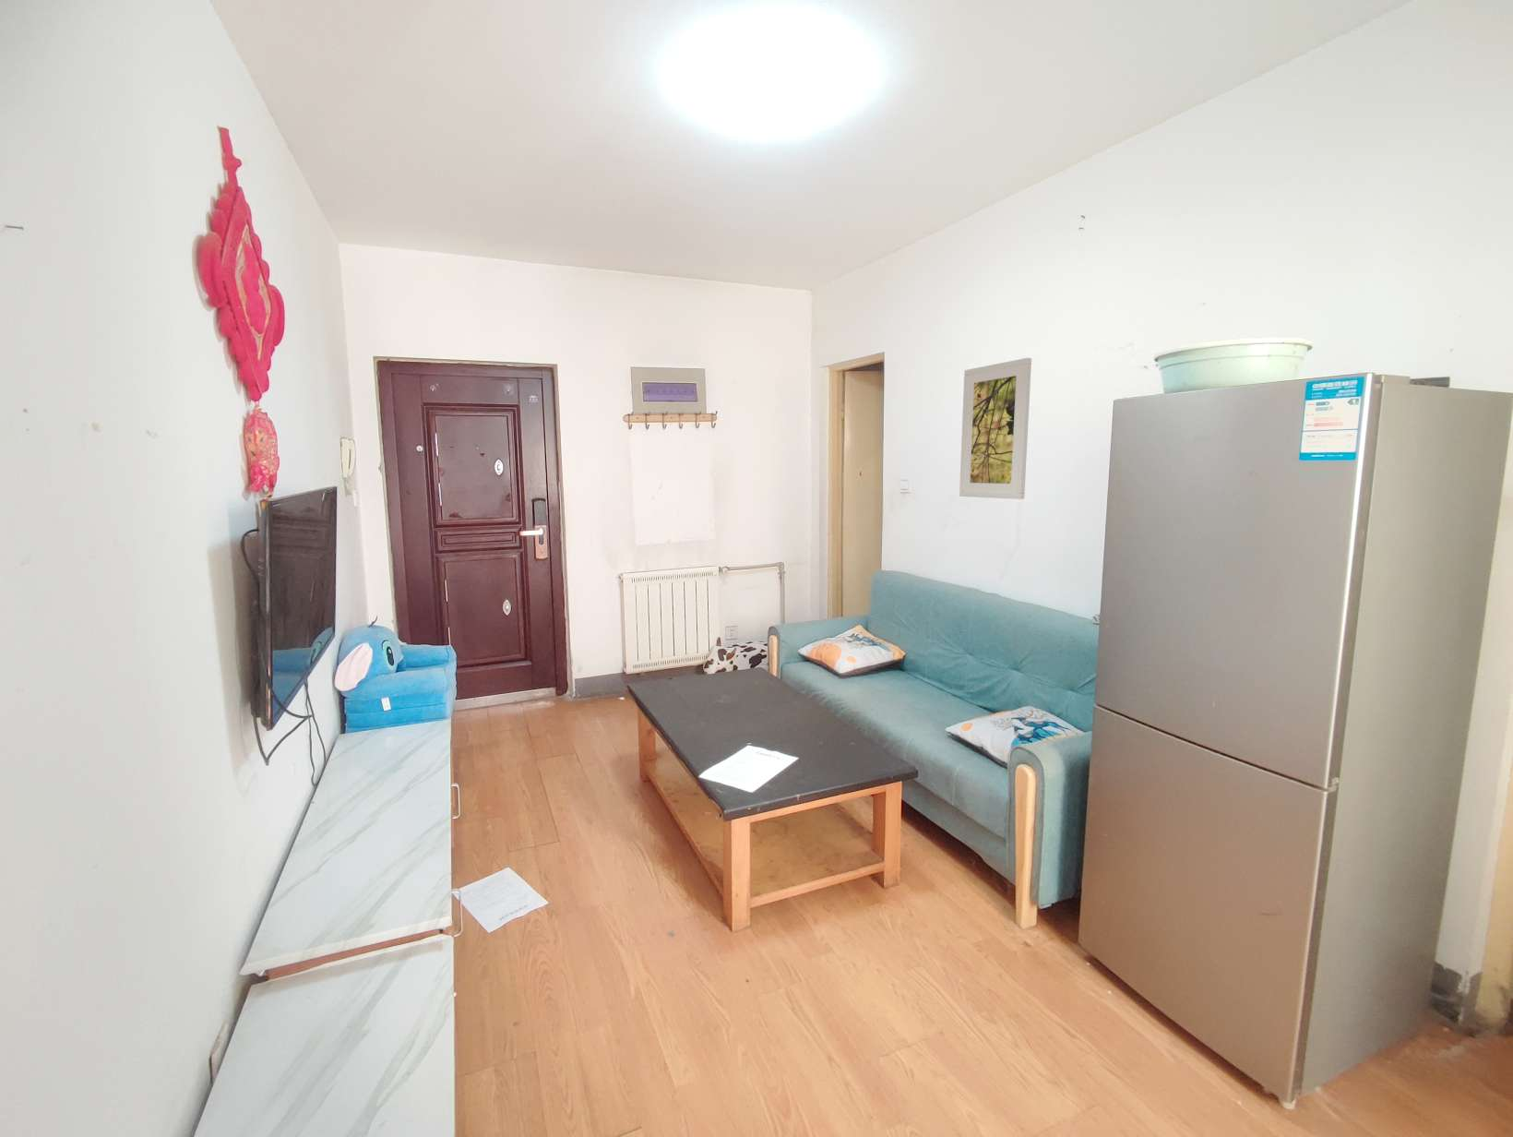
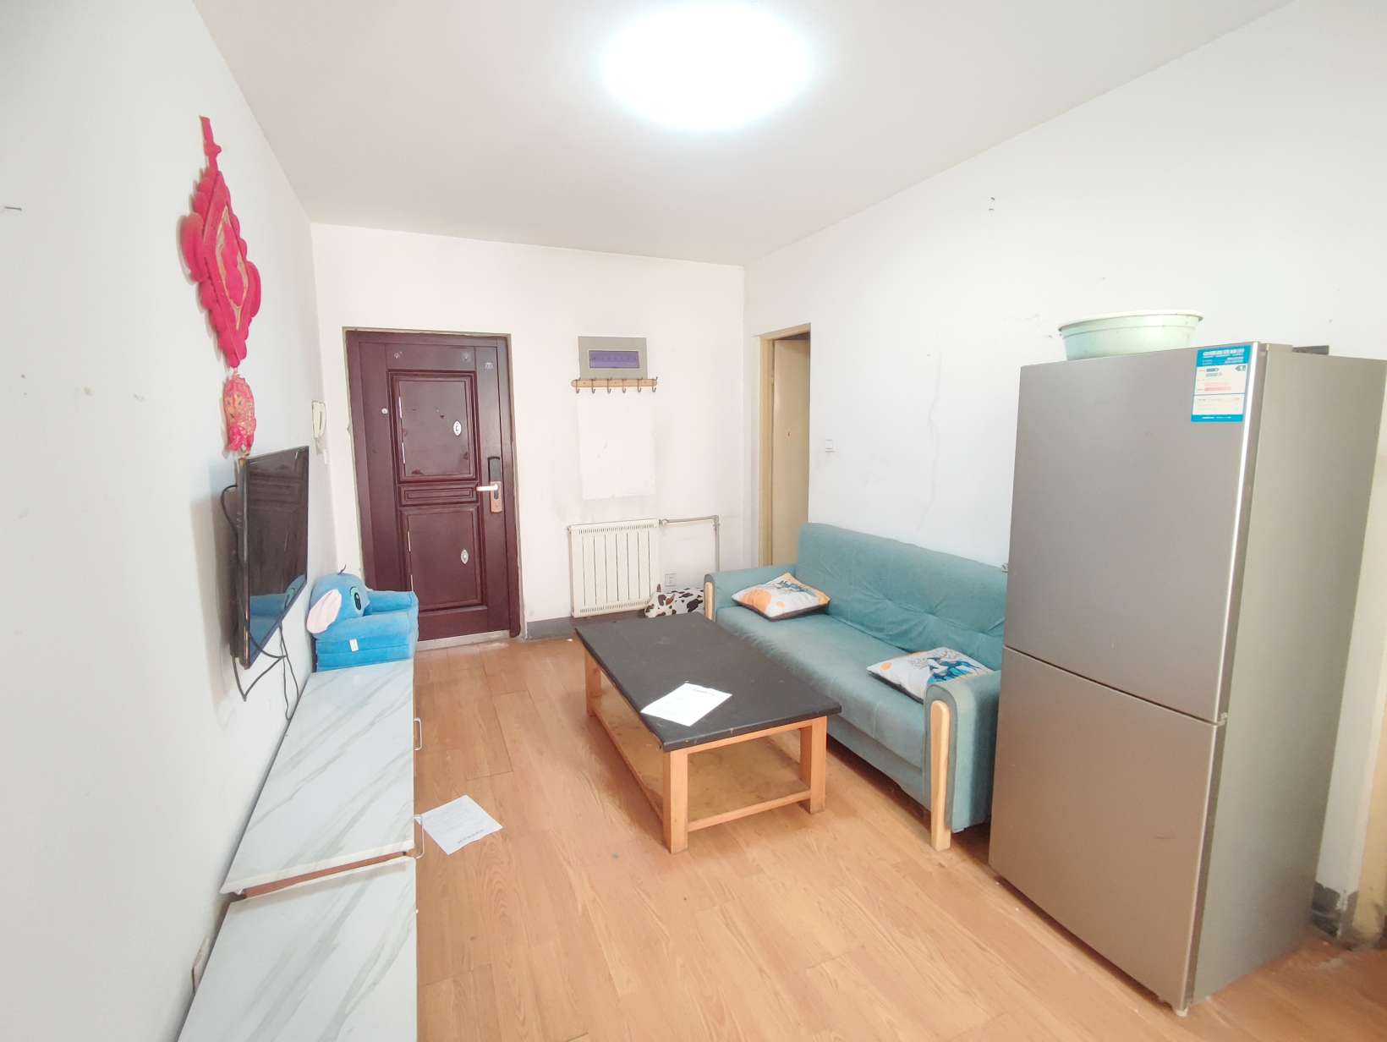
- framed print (992, 431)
